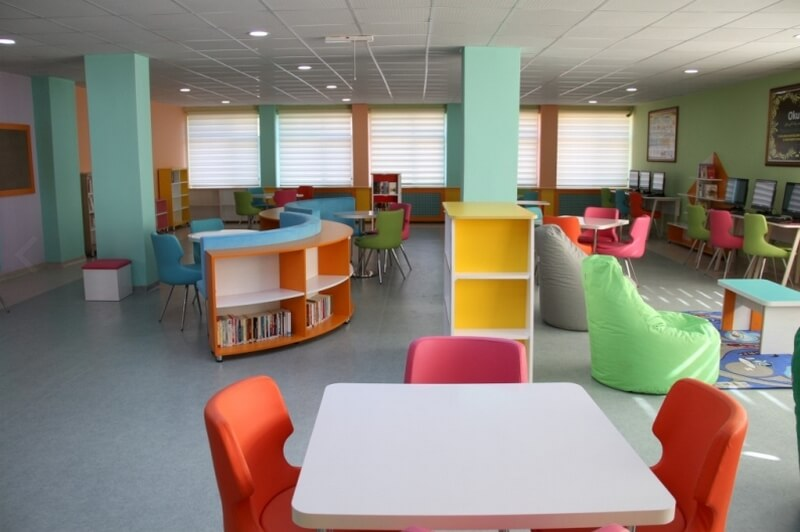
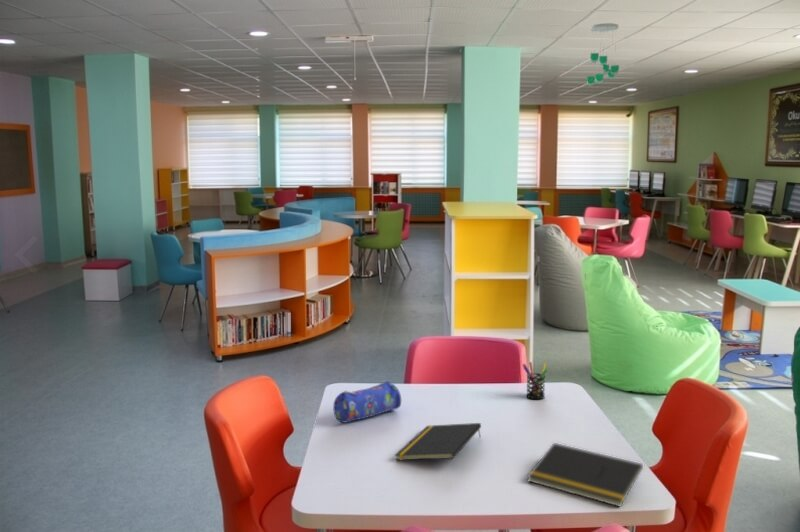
+ pencil case (367, 400)
+ pen holder (537, 379)
+ notepad (439, 440)
+ ceiling mobile (603, 56)
+ notepad (584, 472)
